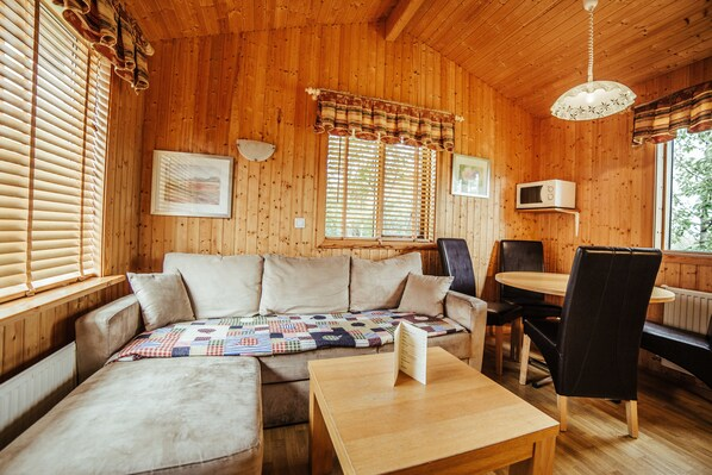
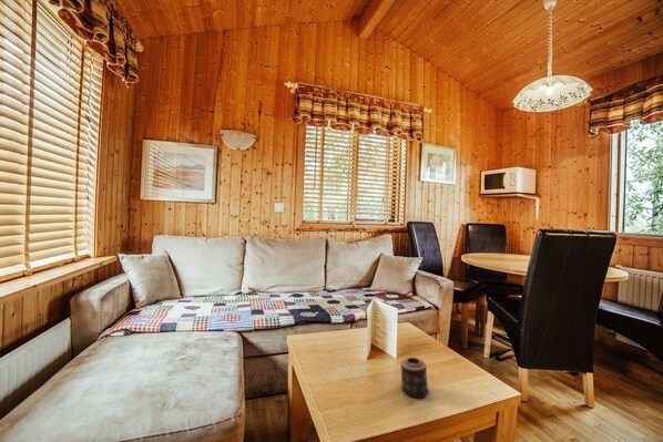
+ candle (414, 373)
